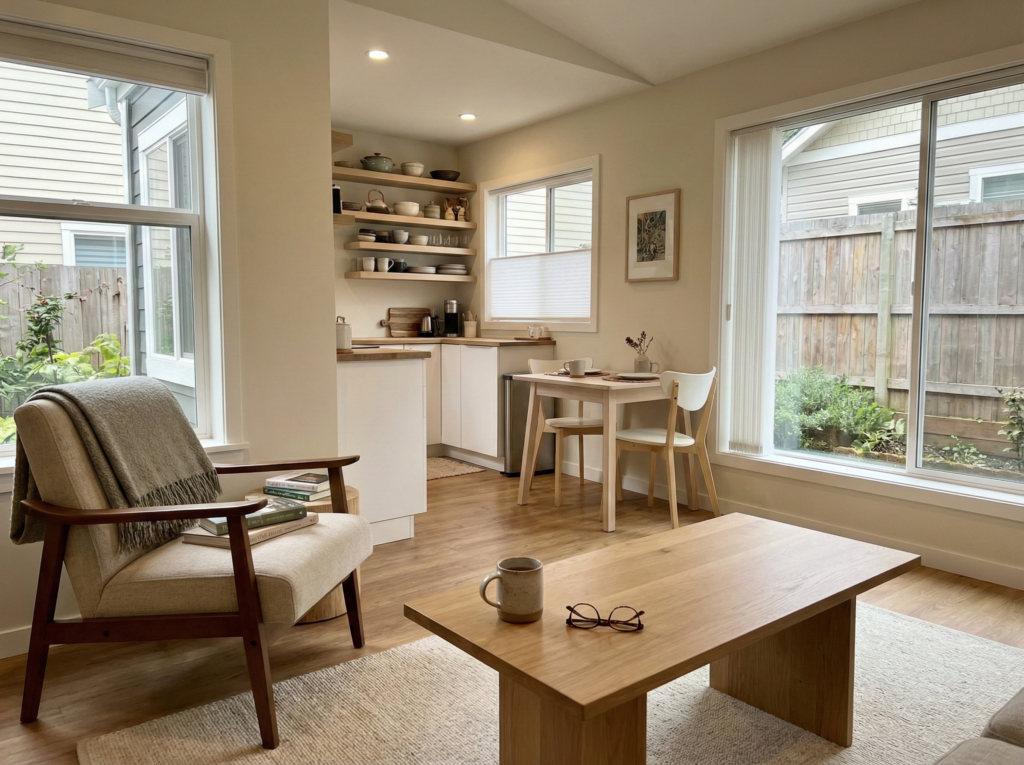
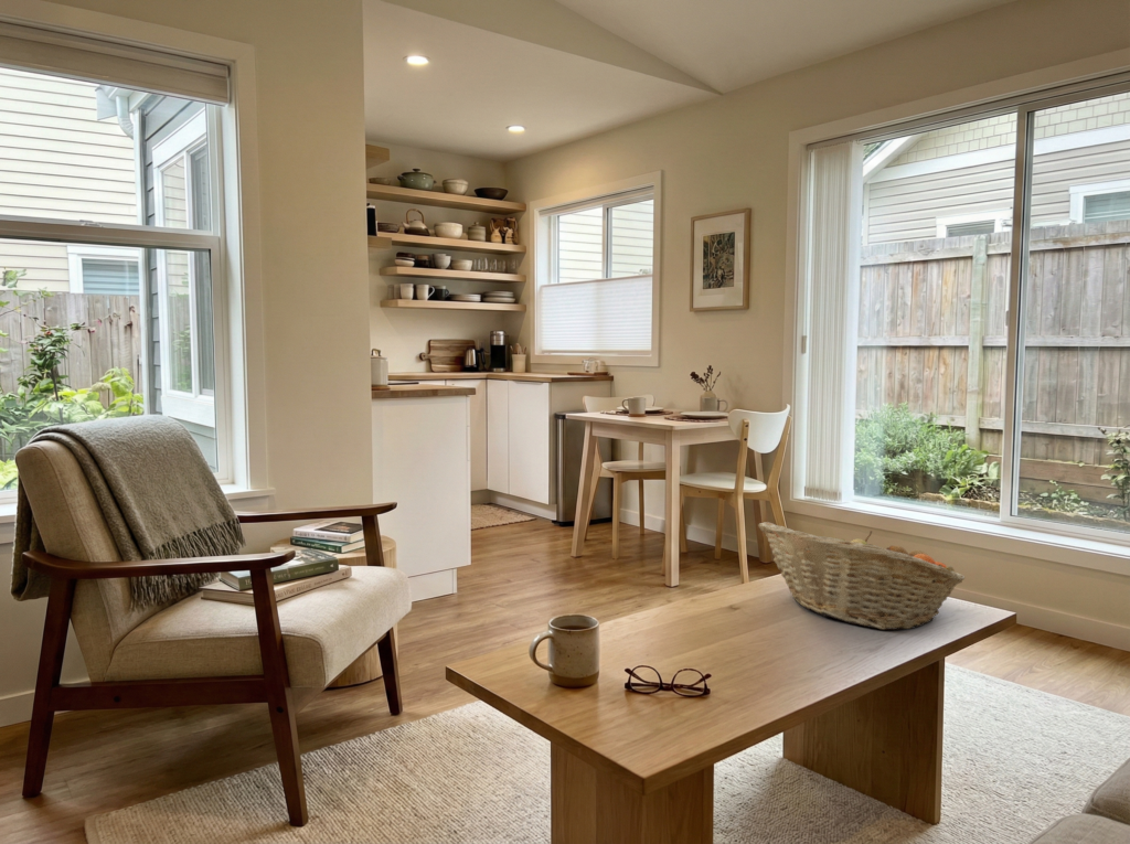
+ fruit basket (854, 566)
